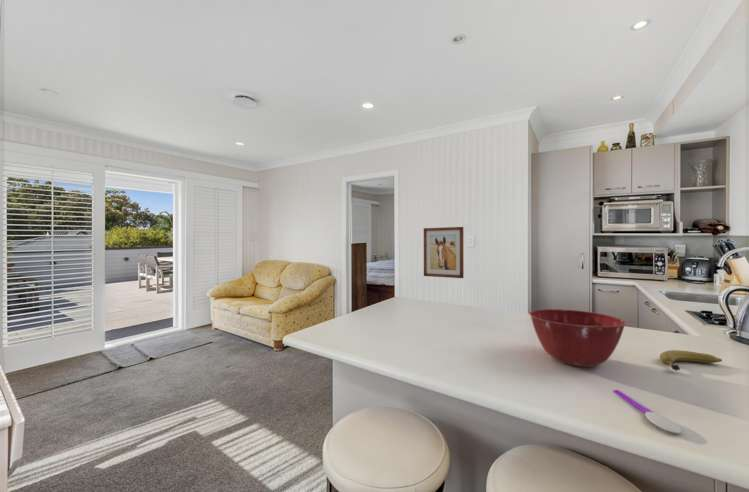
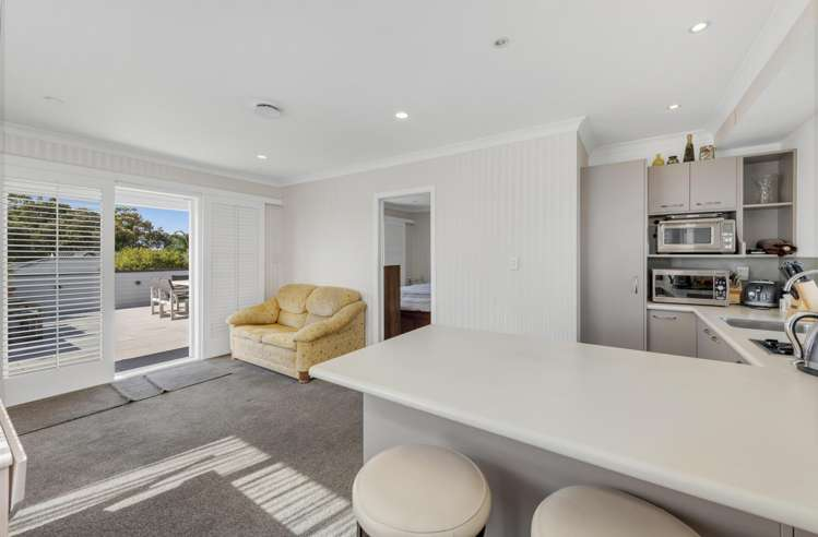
- fruit (692, 360)
- spoon (642, 408)
- wall art (442, 252)
- mixing bowl (574, 337)
